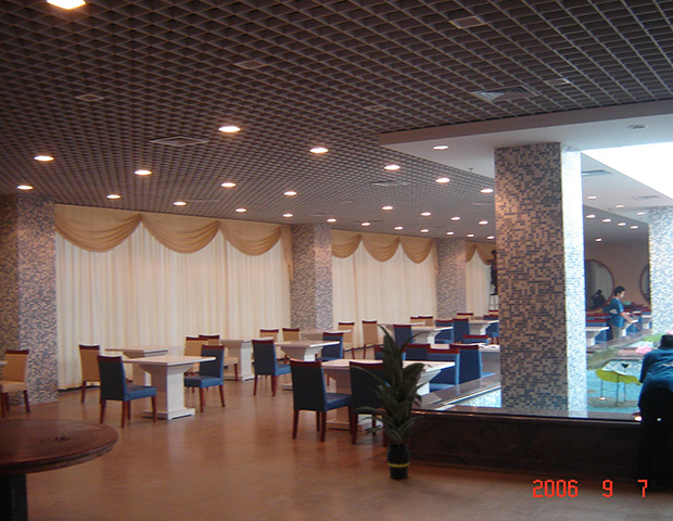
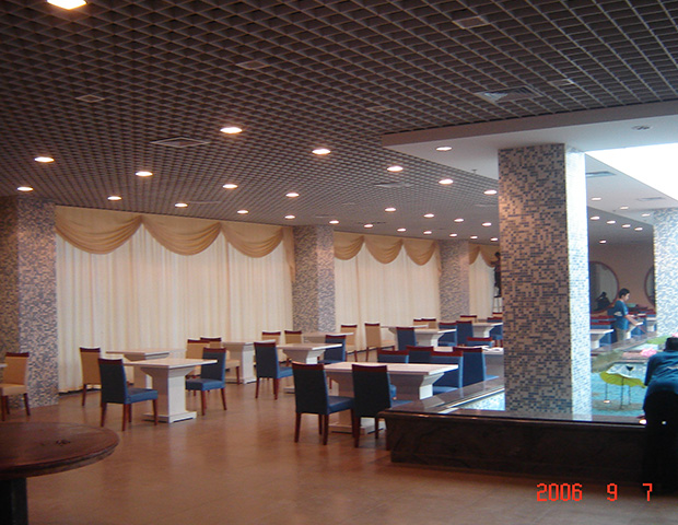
- indoor plant (393, 399)
